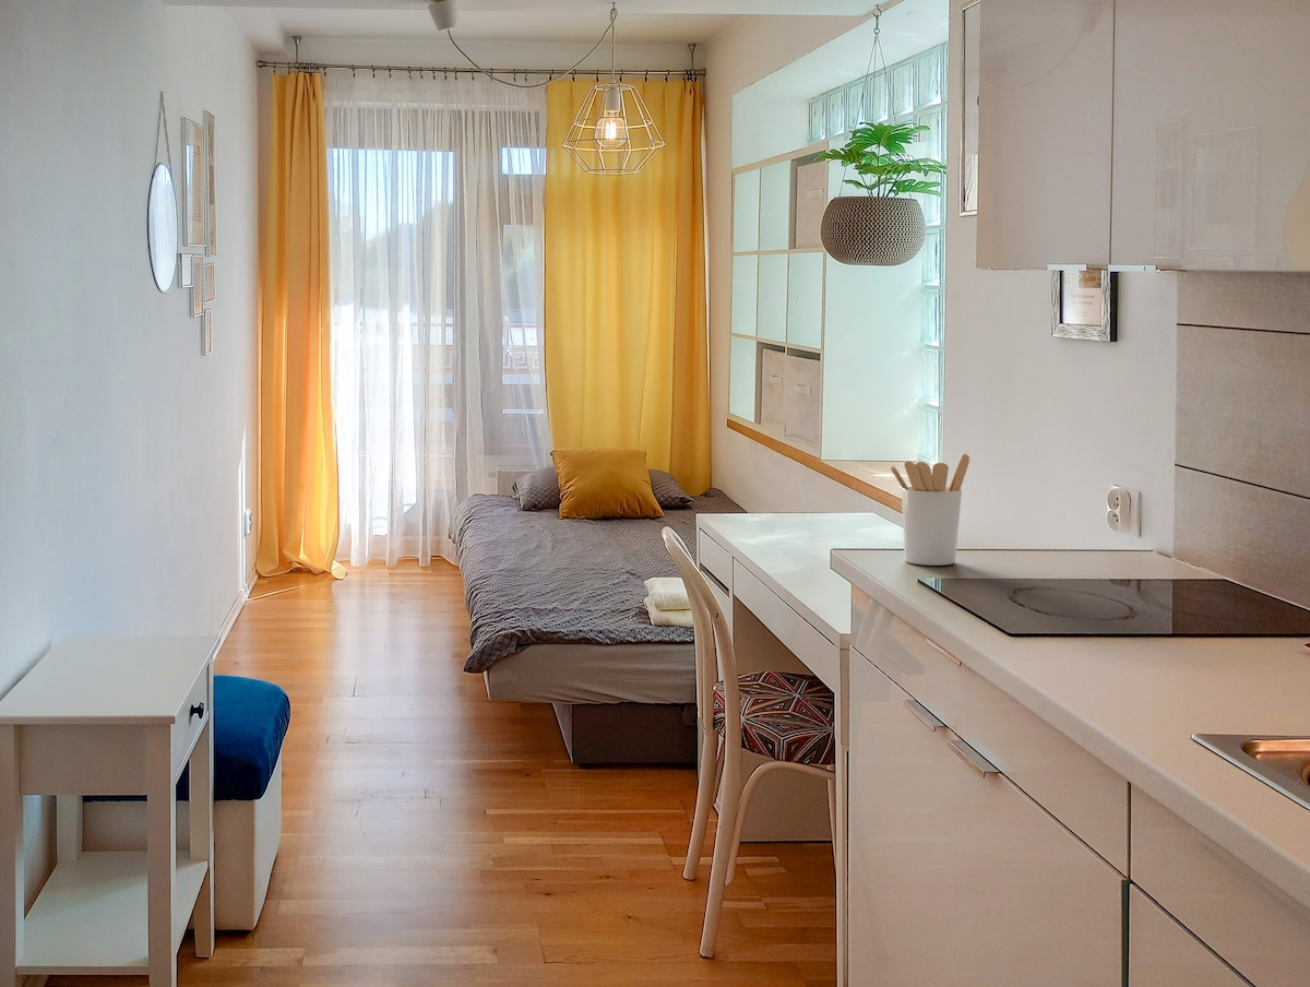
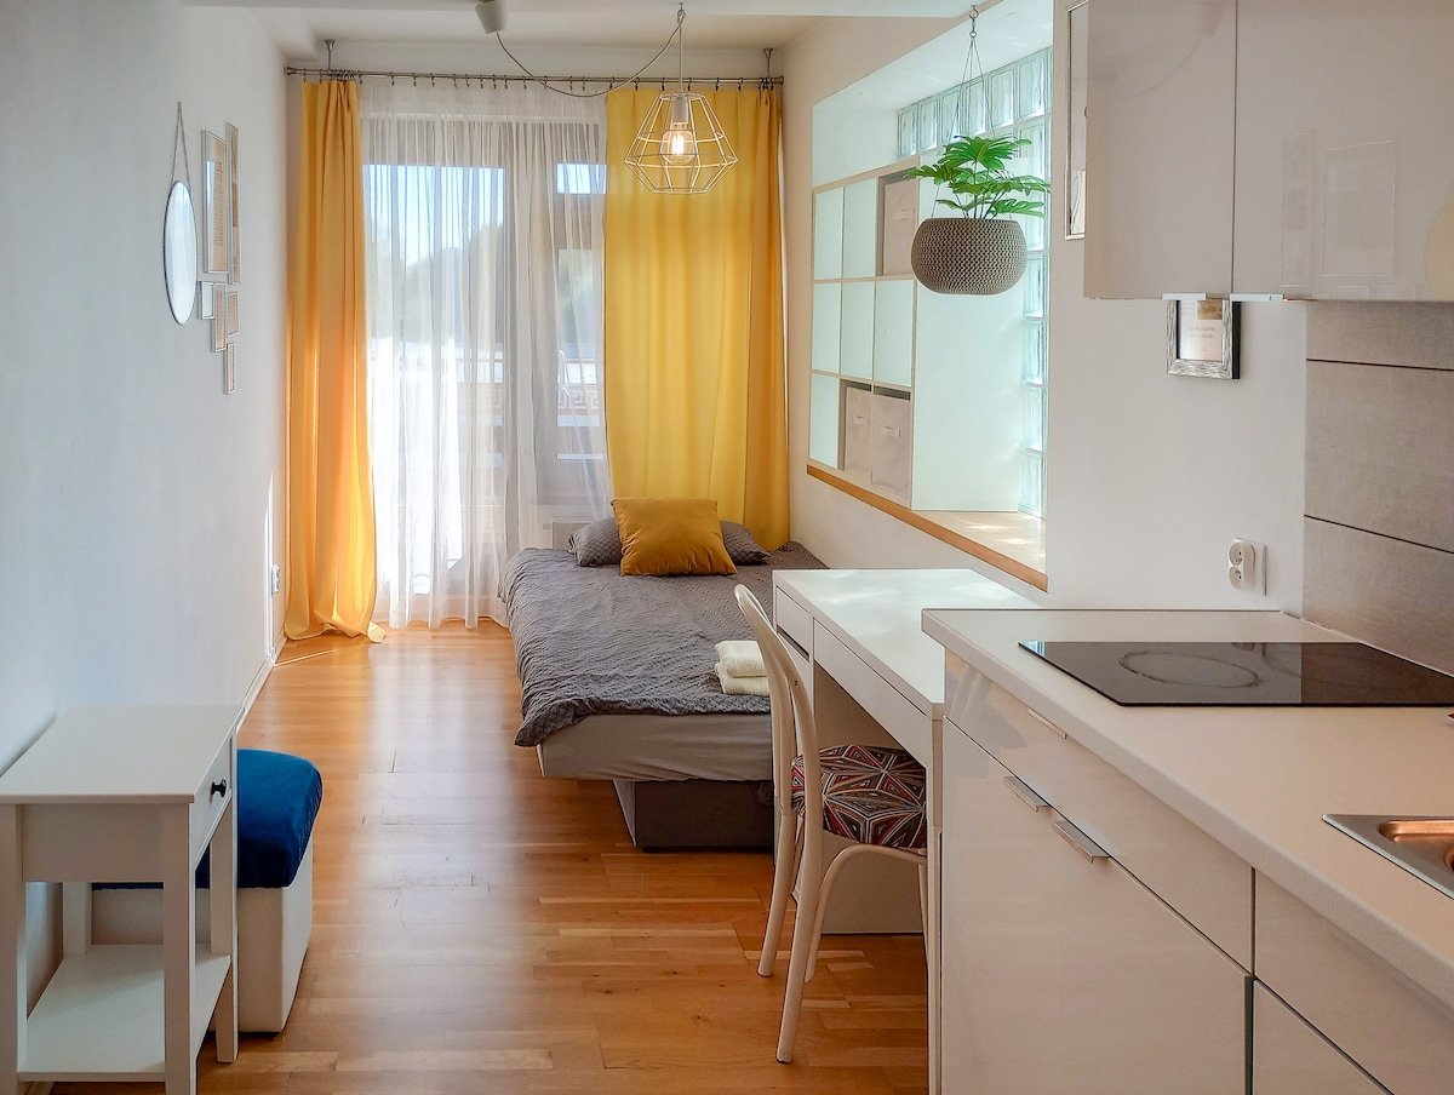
- utensil holder (929, 509)
